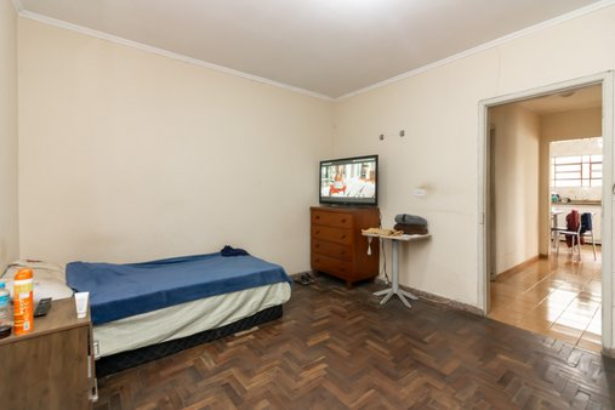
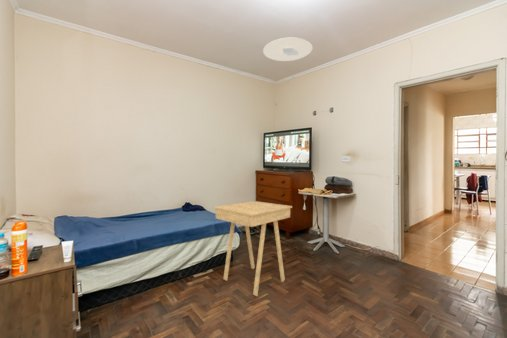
+ side table (251, 245)
+ ceiling light (287, 48)
